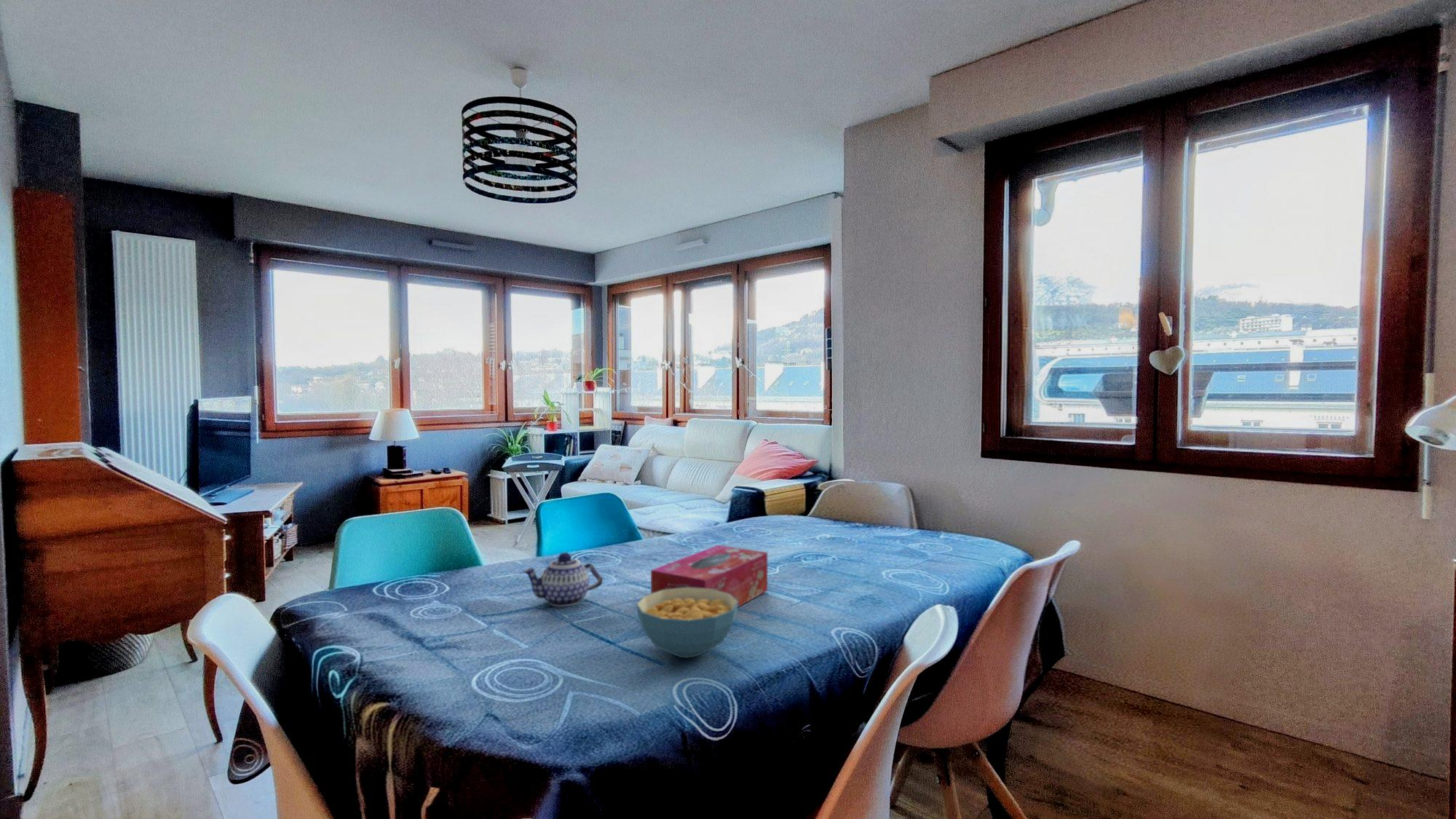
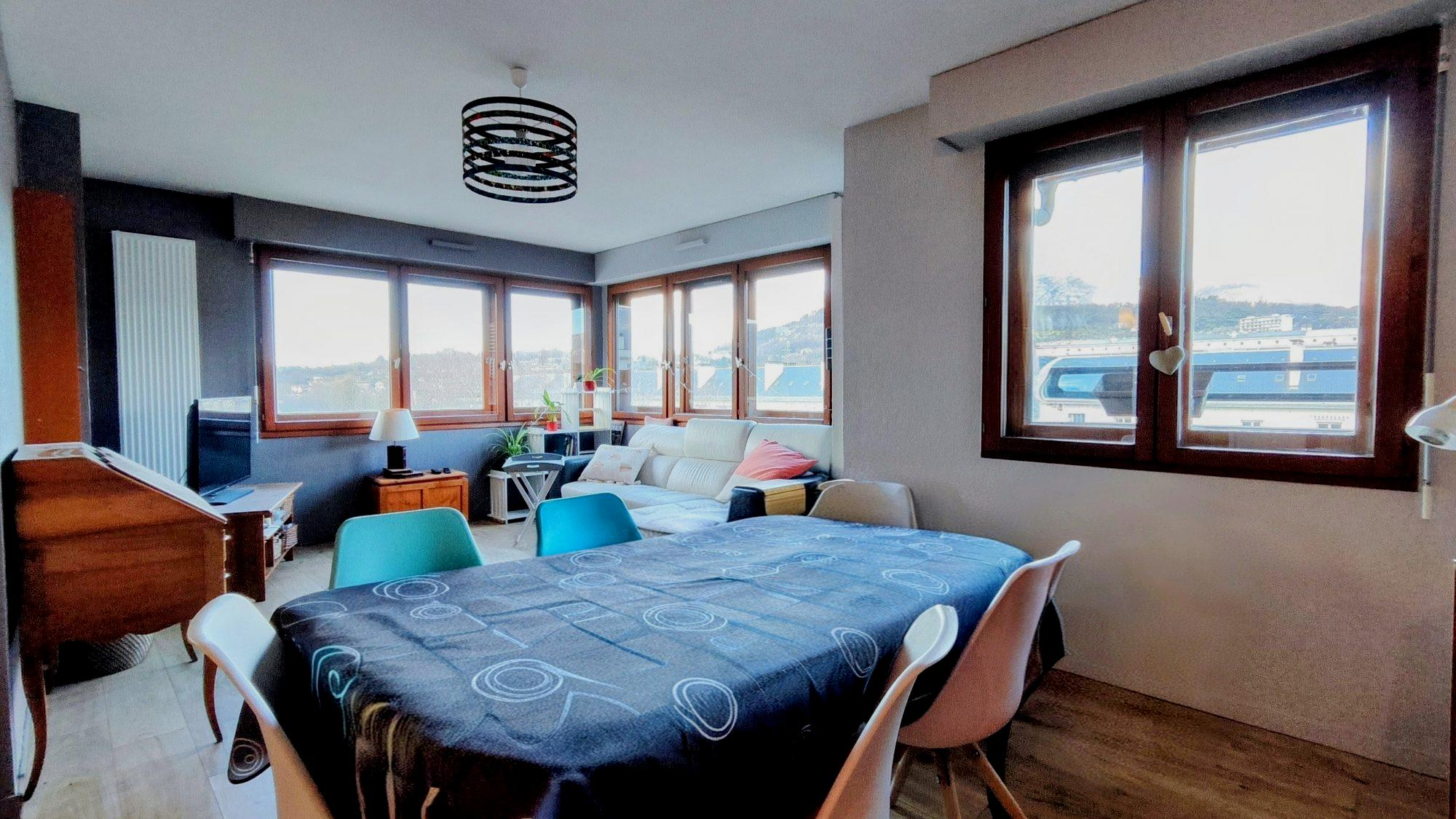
- tissue box (712, 581)
- cereal bowl (687, 627)
- teapot (563, 577)
